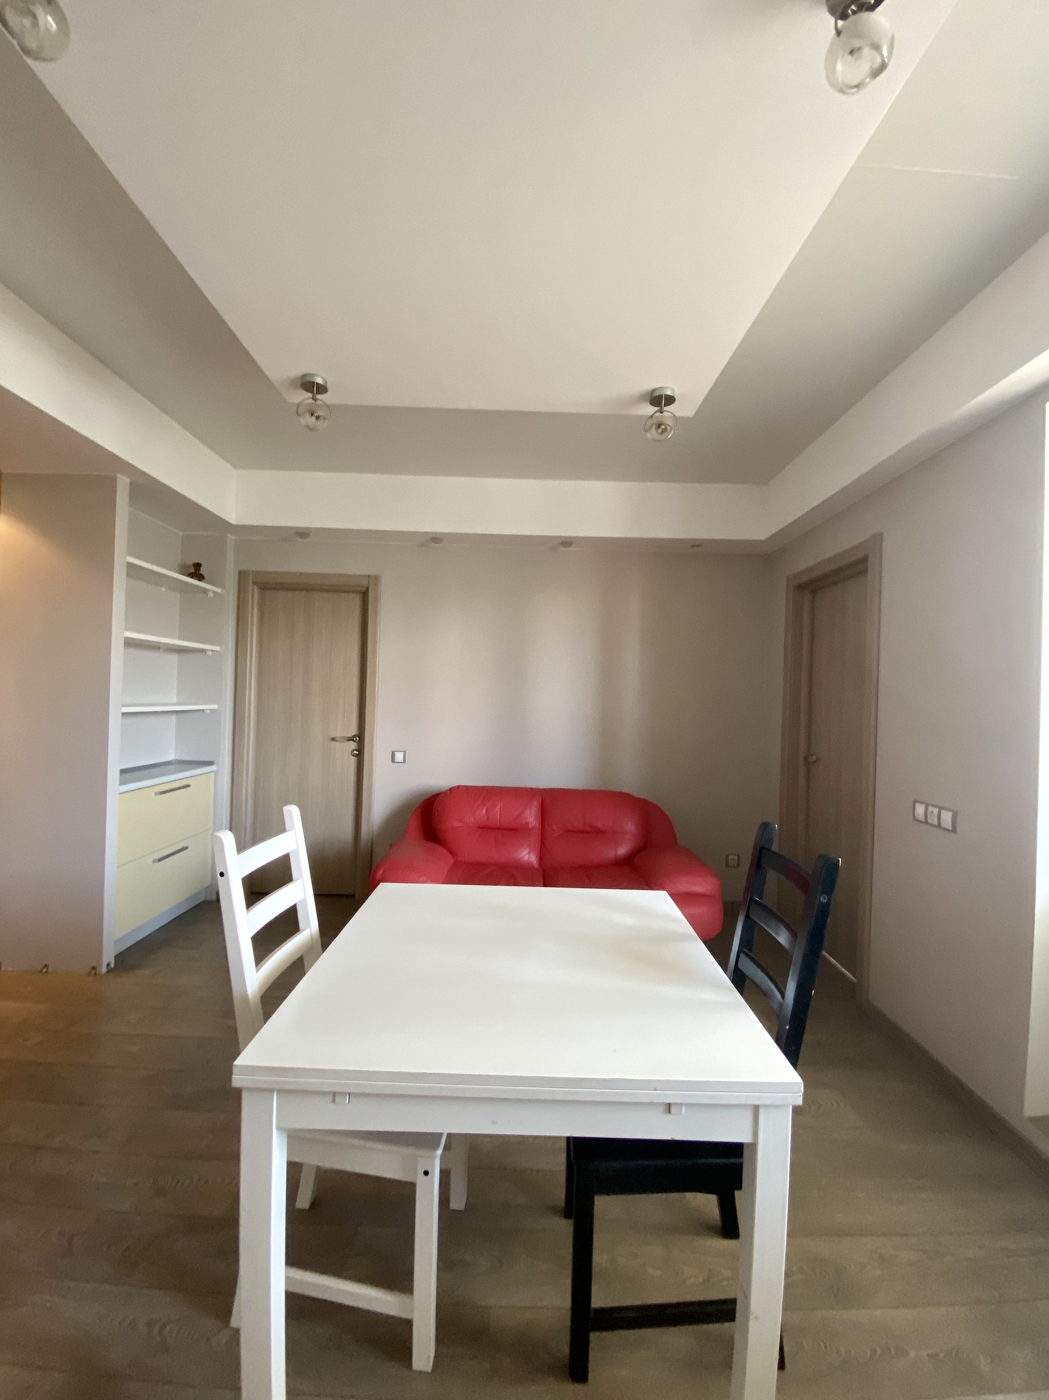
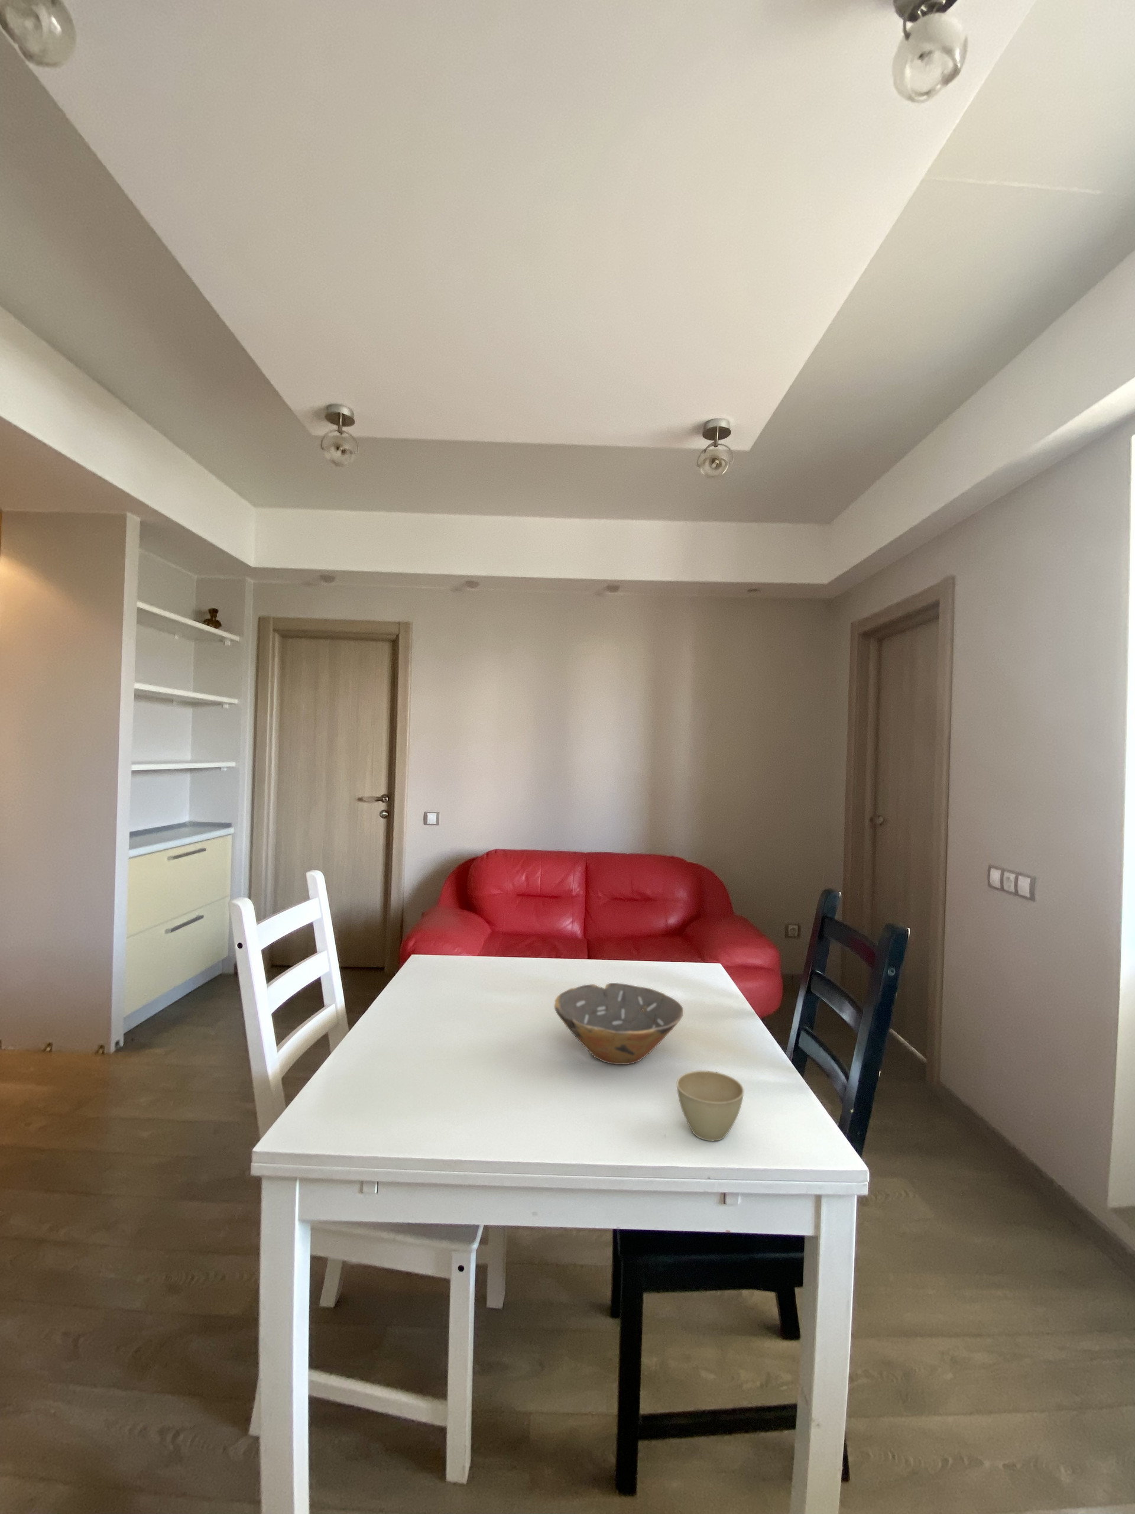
+ flower pot (709, 1109)
+ bowl (618, 1029)
